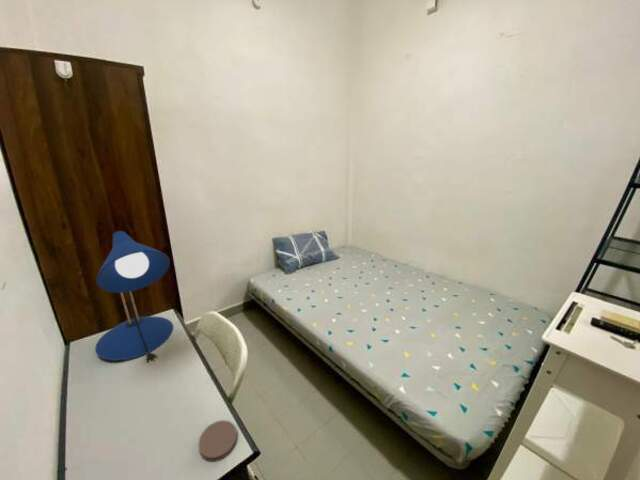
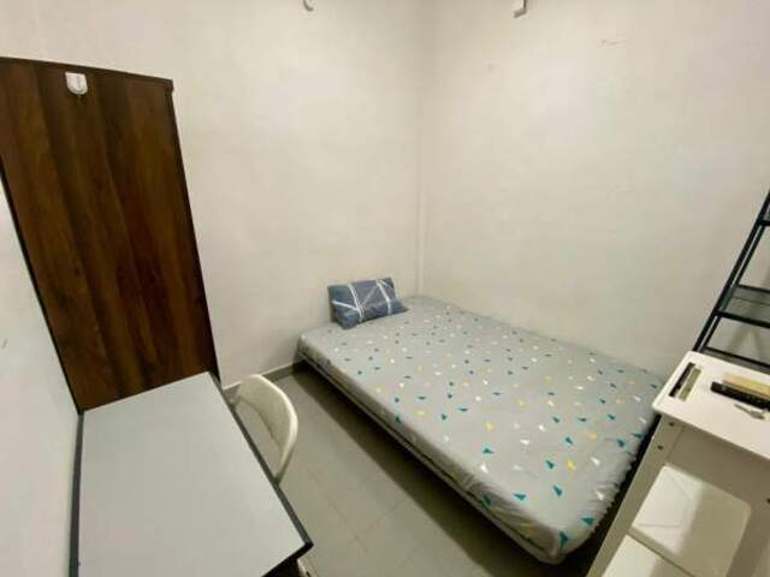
- coaster (218, 439)
- desk lamp (131, 292)
